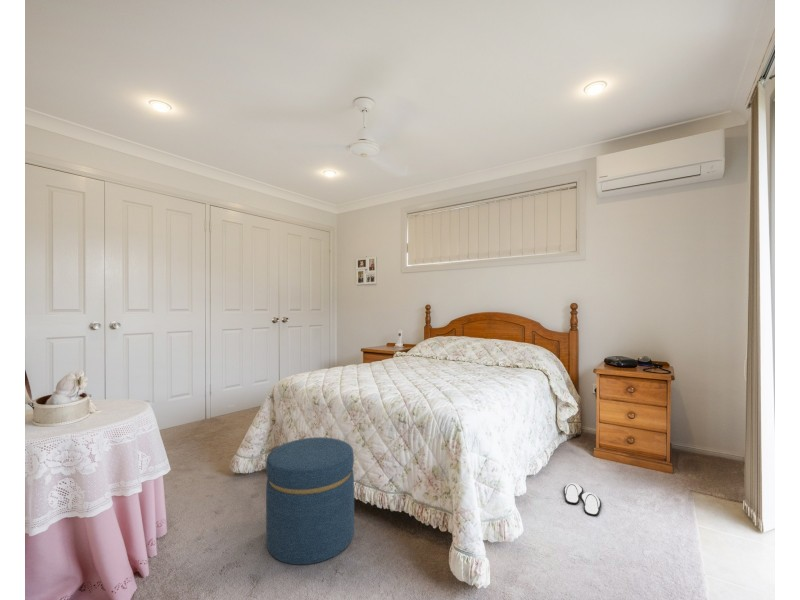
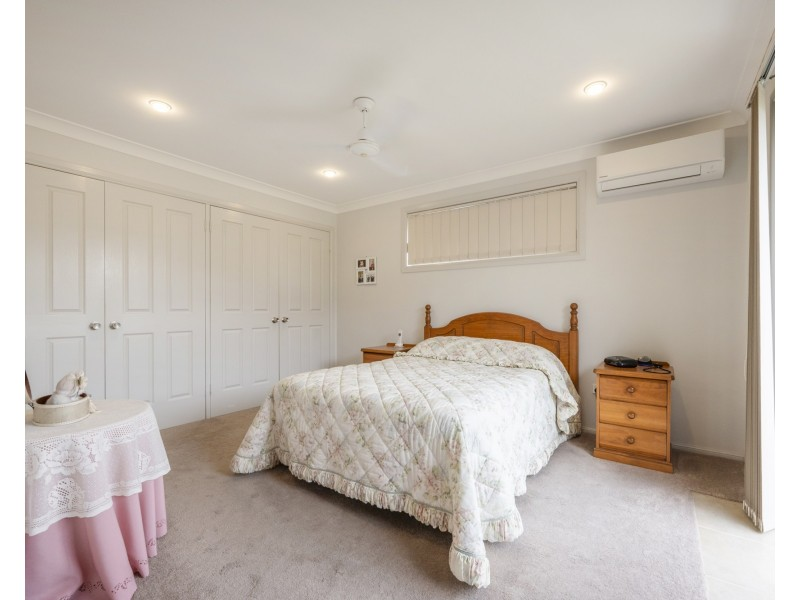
- ottoman (311, 492)
- slippers (581, 494)
